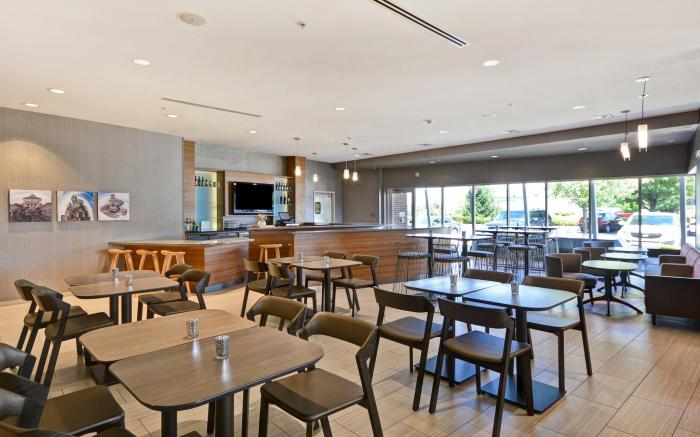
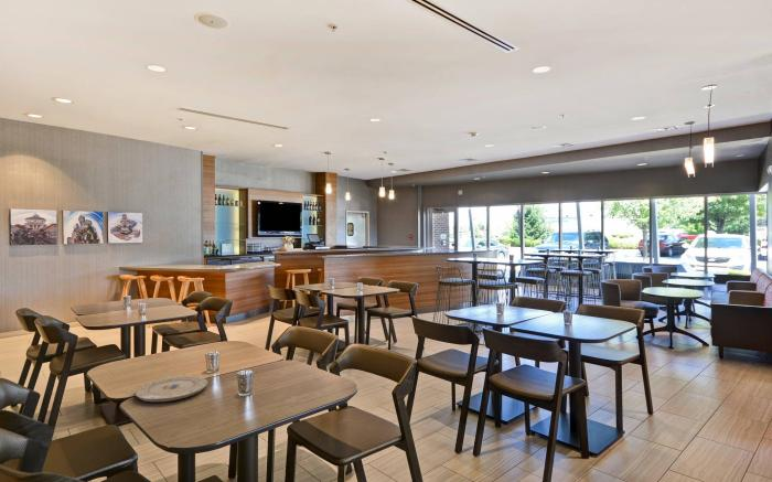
+ plate (172, 388)
